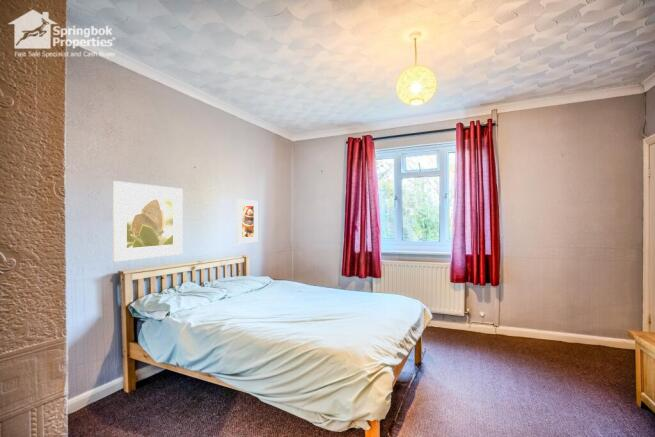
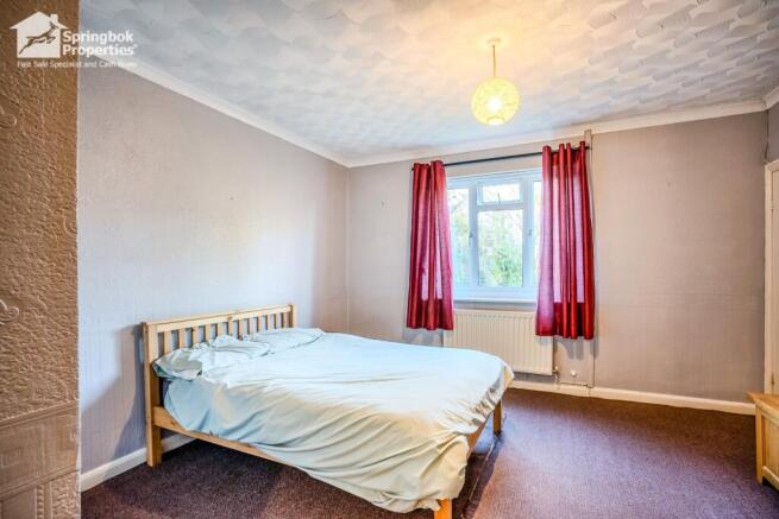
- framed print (247, 221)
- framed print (151, 221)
